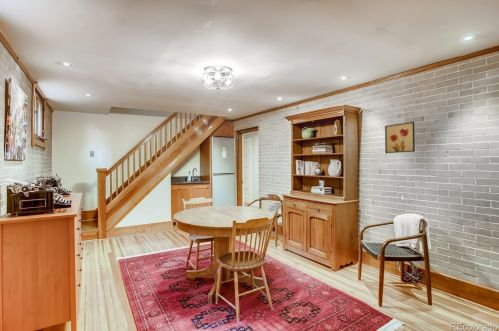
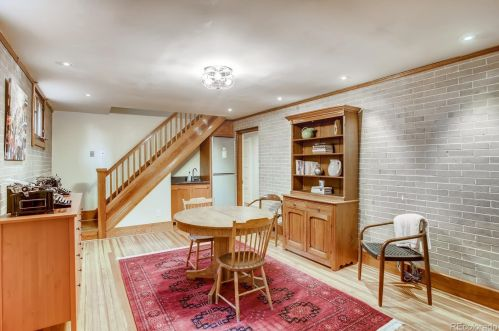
- wall art (399, 138)
